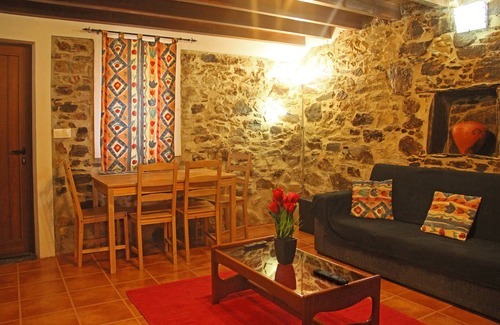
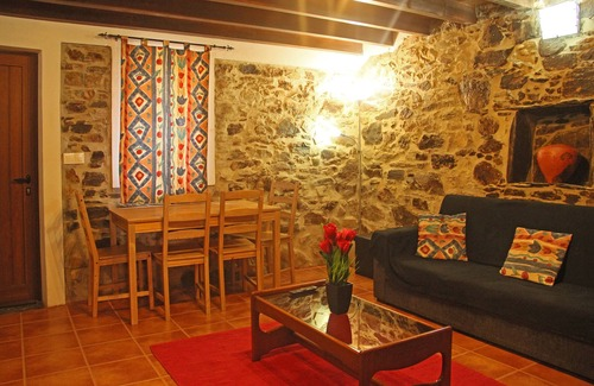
- remote control (330, 276)
